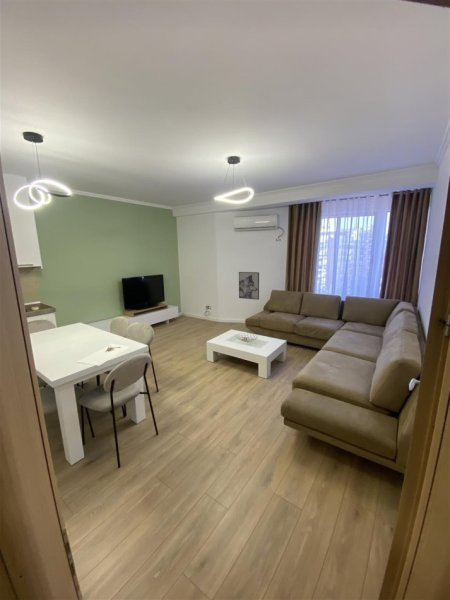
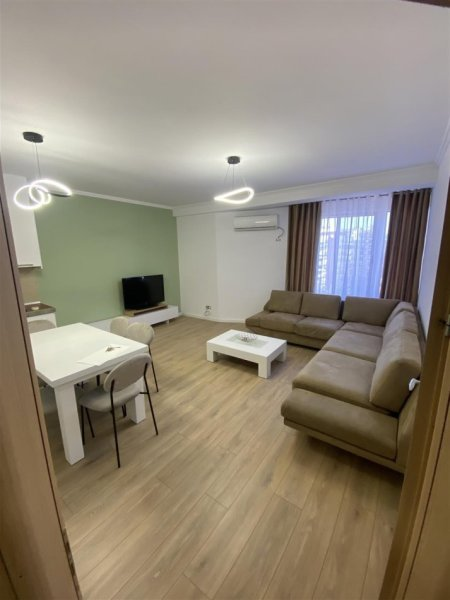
- wall art (248, 285)
